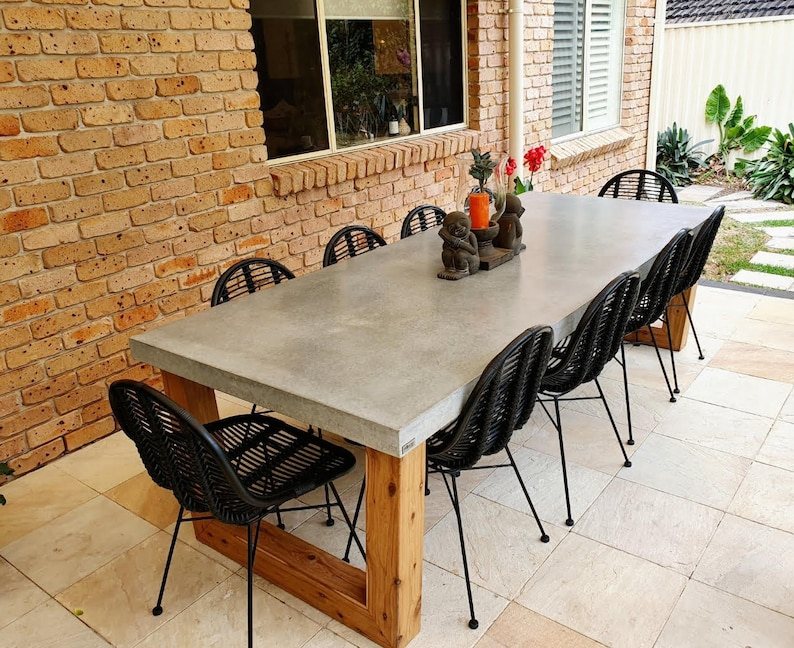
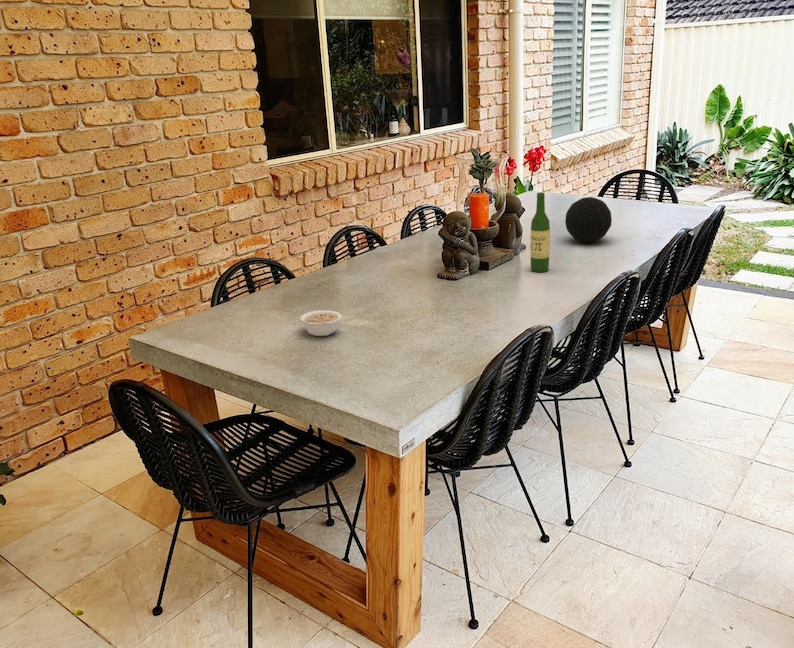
+ legume (322, 322)
+ wine bottle (540, 232)
+ decorative orb (588, 219)
